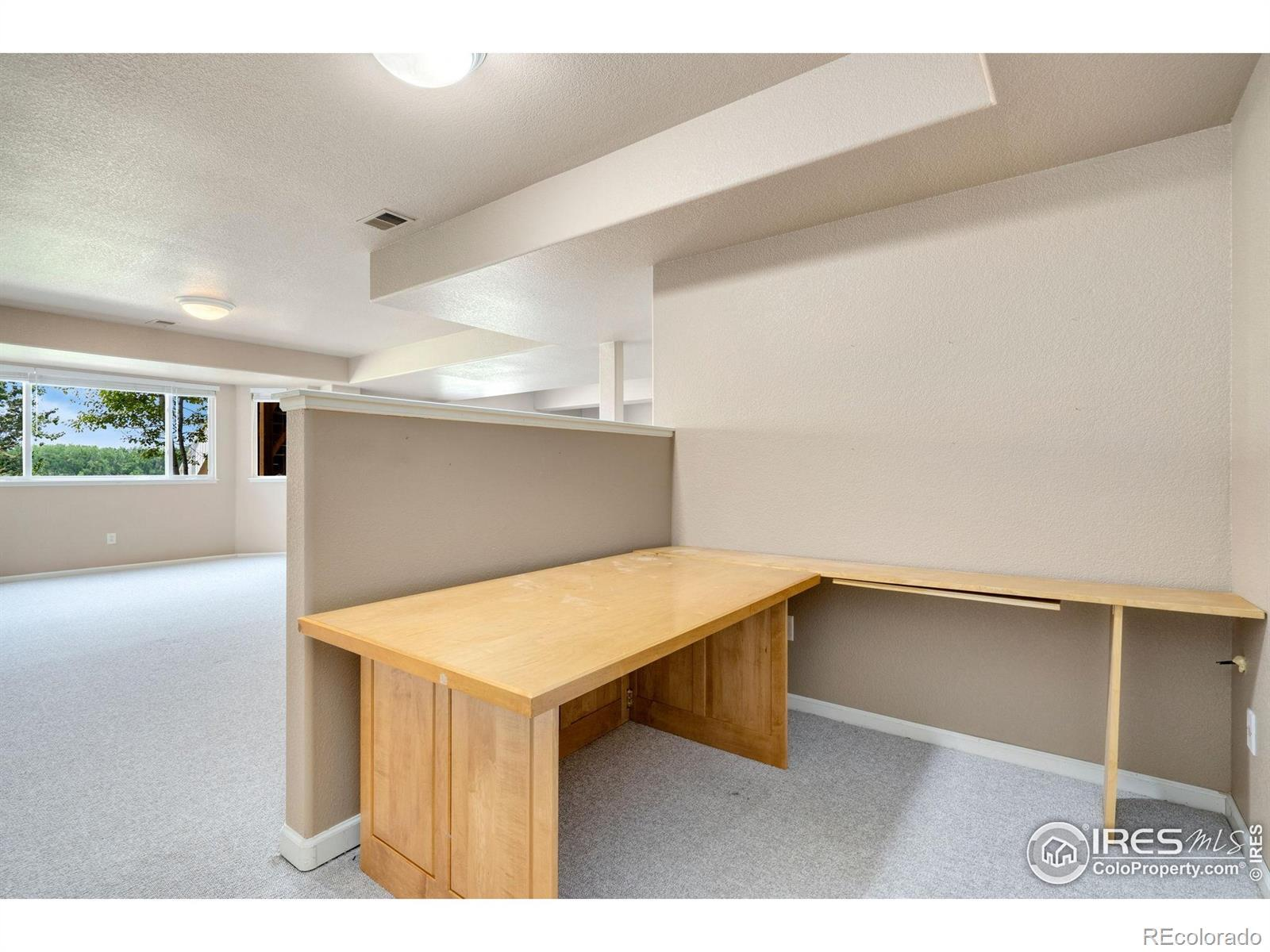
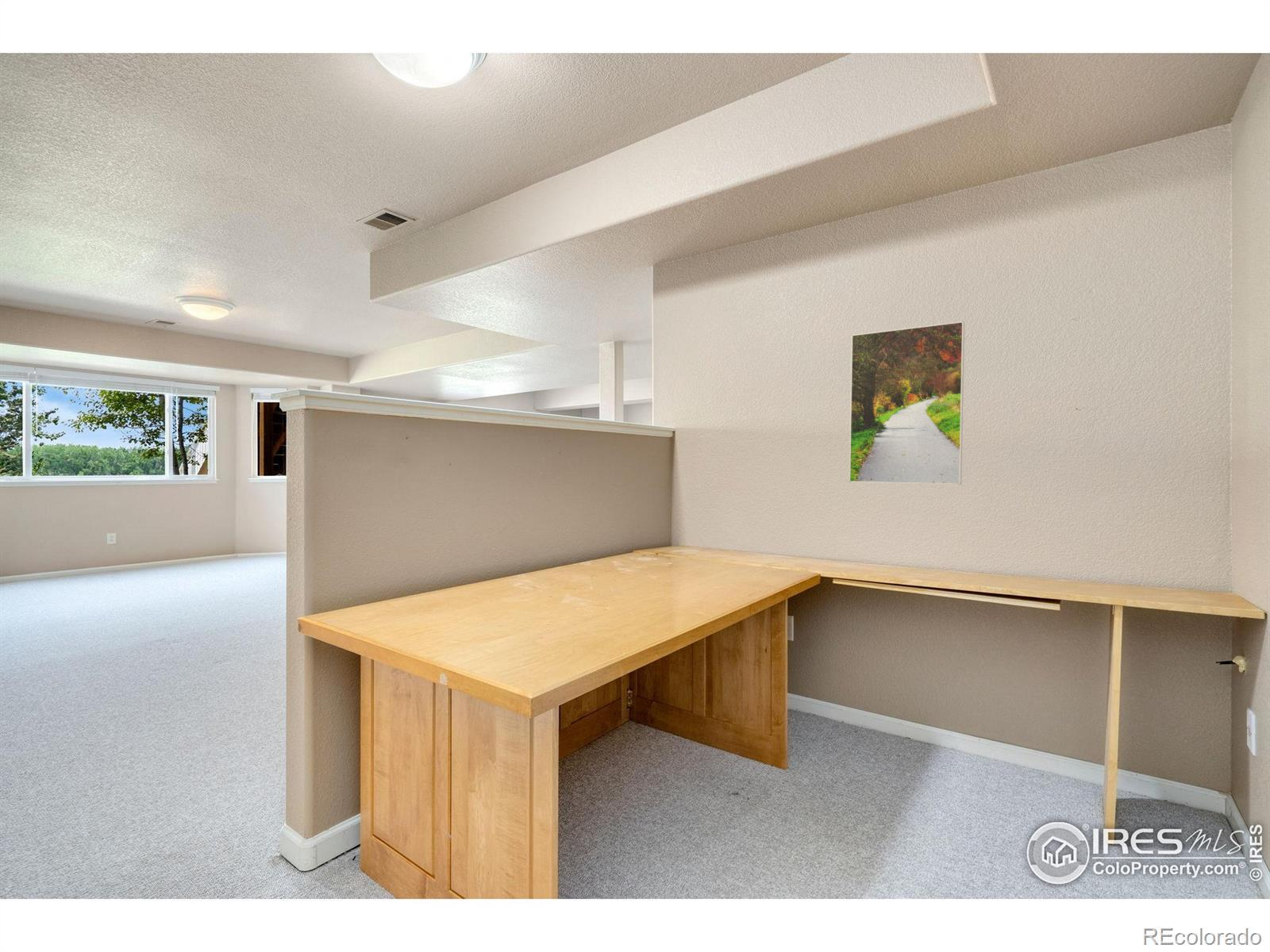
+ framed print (903, 406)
